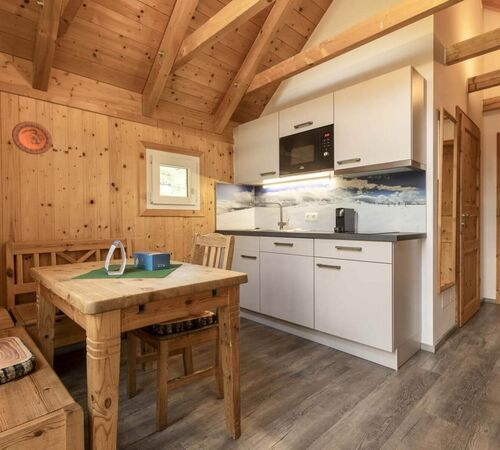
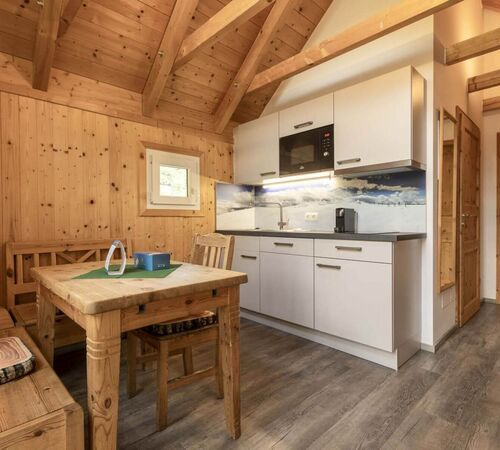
- decorative plate (32, 138)
